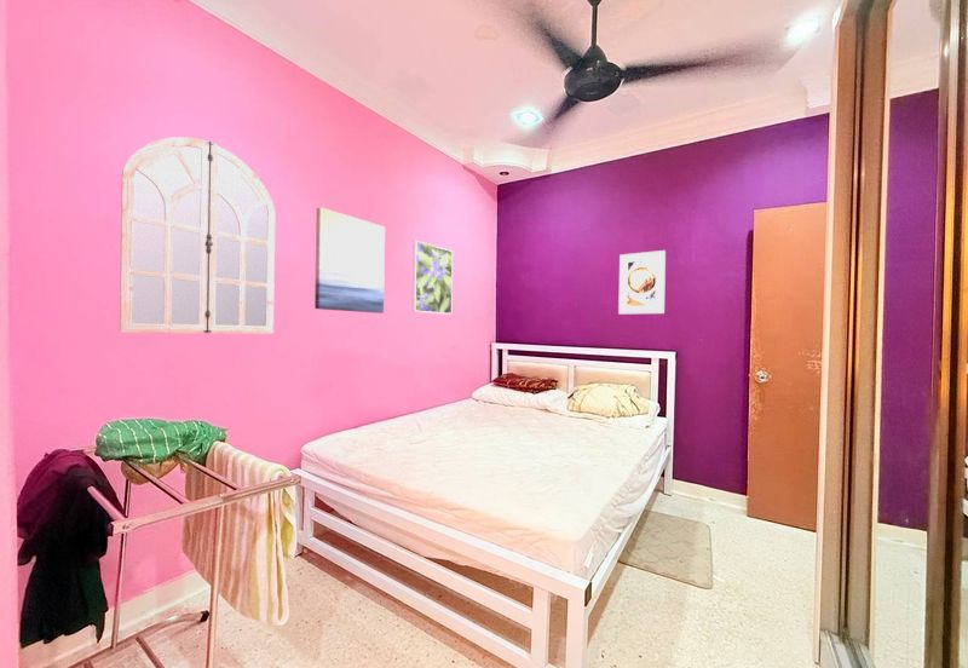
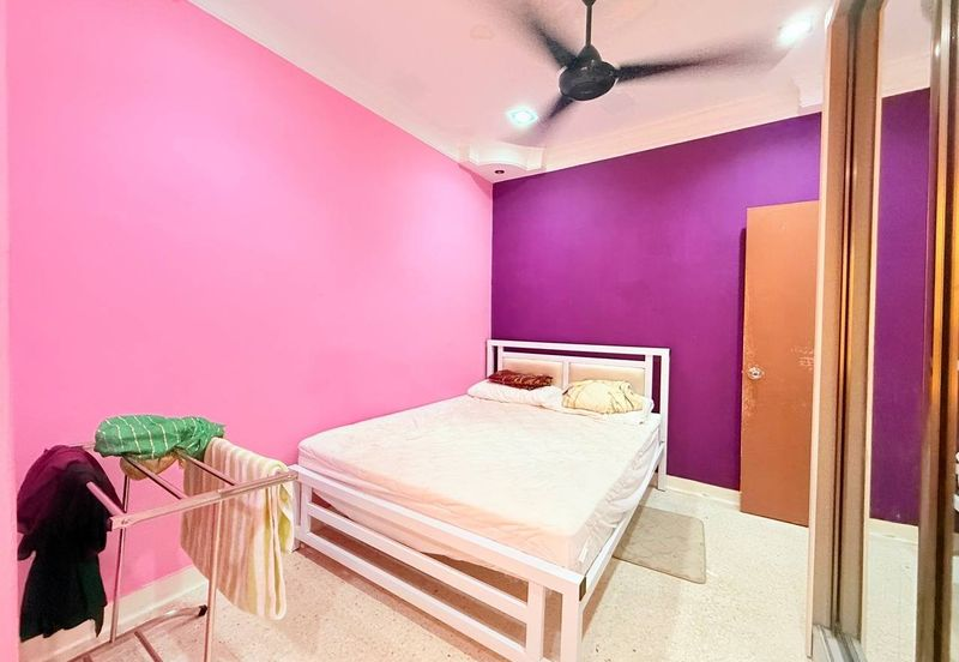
- wall art (352, 264)
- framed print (433, 280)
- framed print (641, 283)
- home mirror (208, 237)
